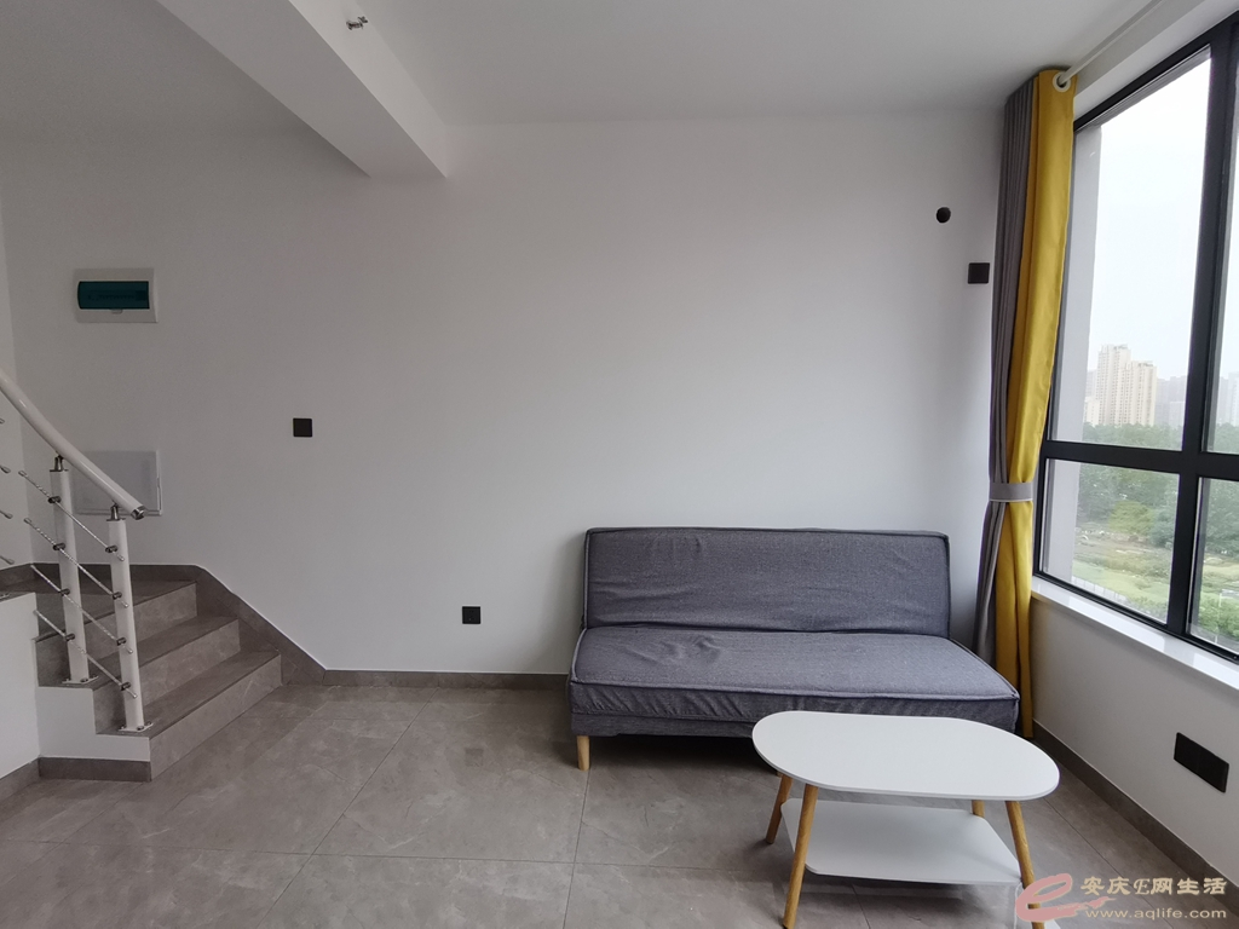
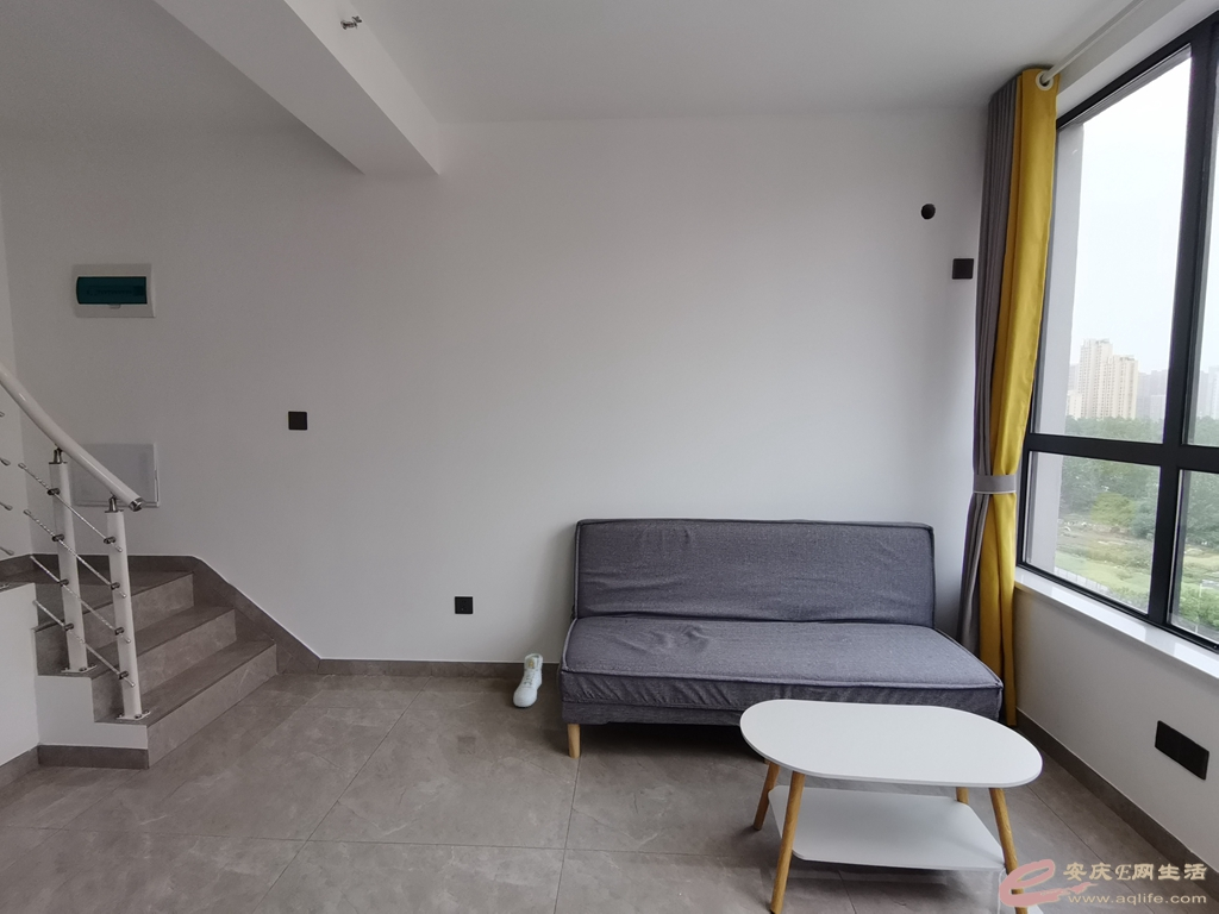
+ sneaker (527, 676)
